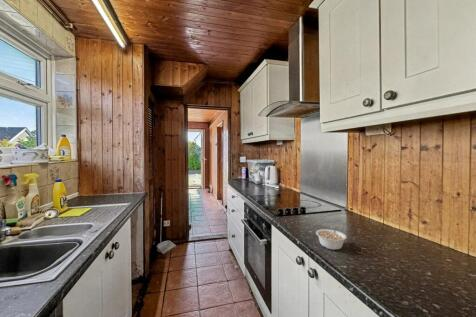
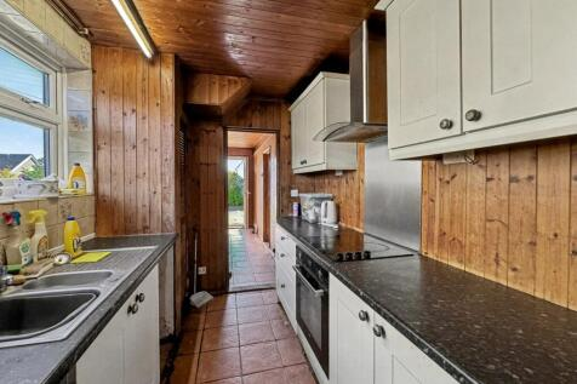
- legume (330, 238)
